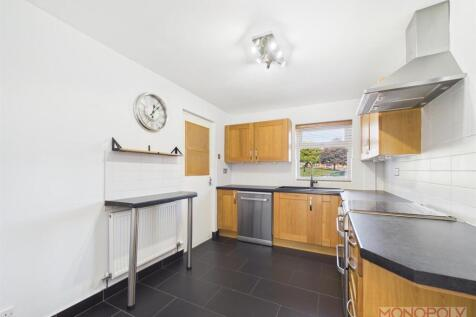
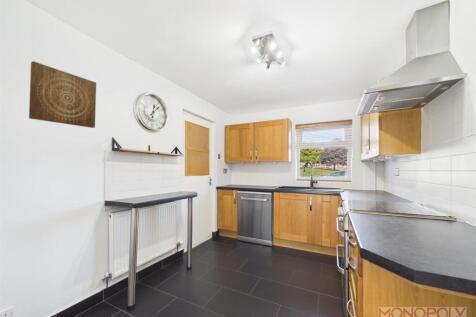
+ wall art (66, 98)
